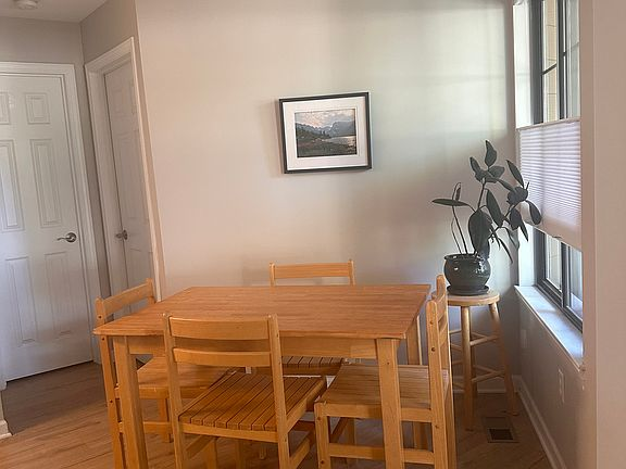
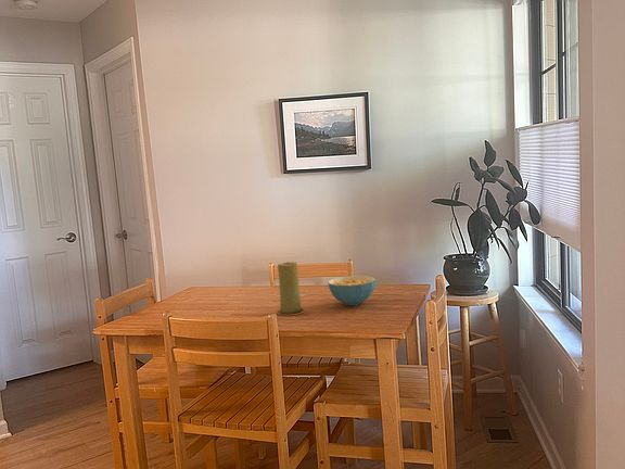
+ candle (289, 287)
+ cereal bowl (352, 292)
